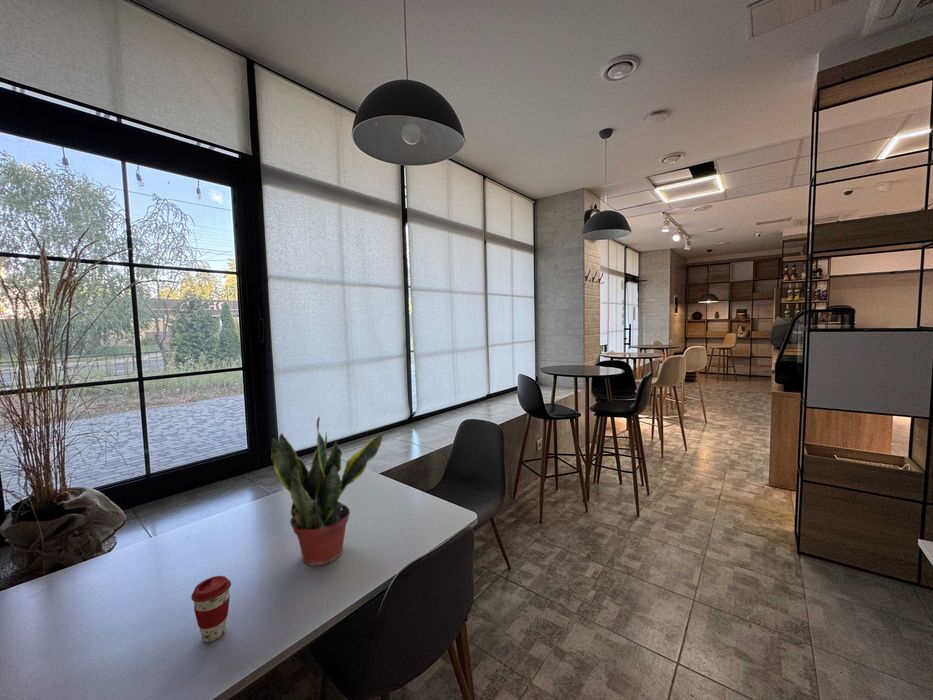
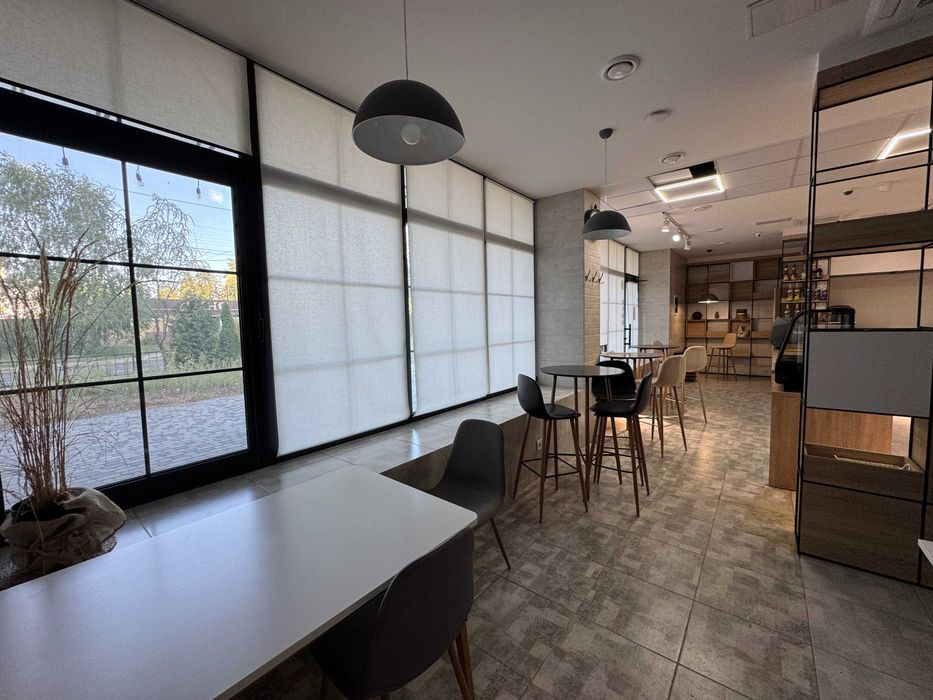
- coffee cup (212, 608)
- potted plant (328, 480)
